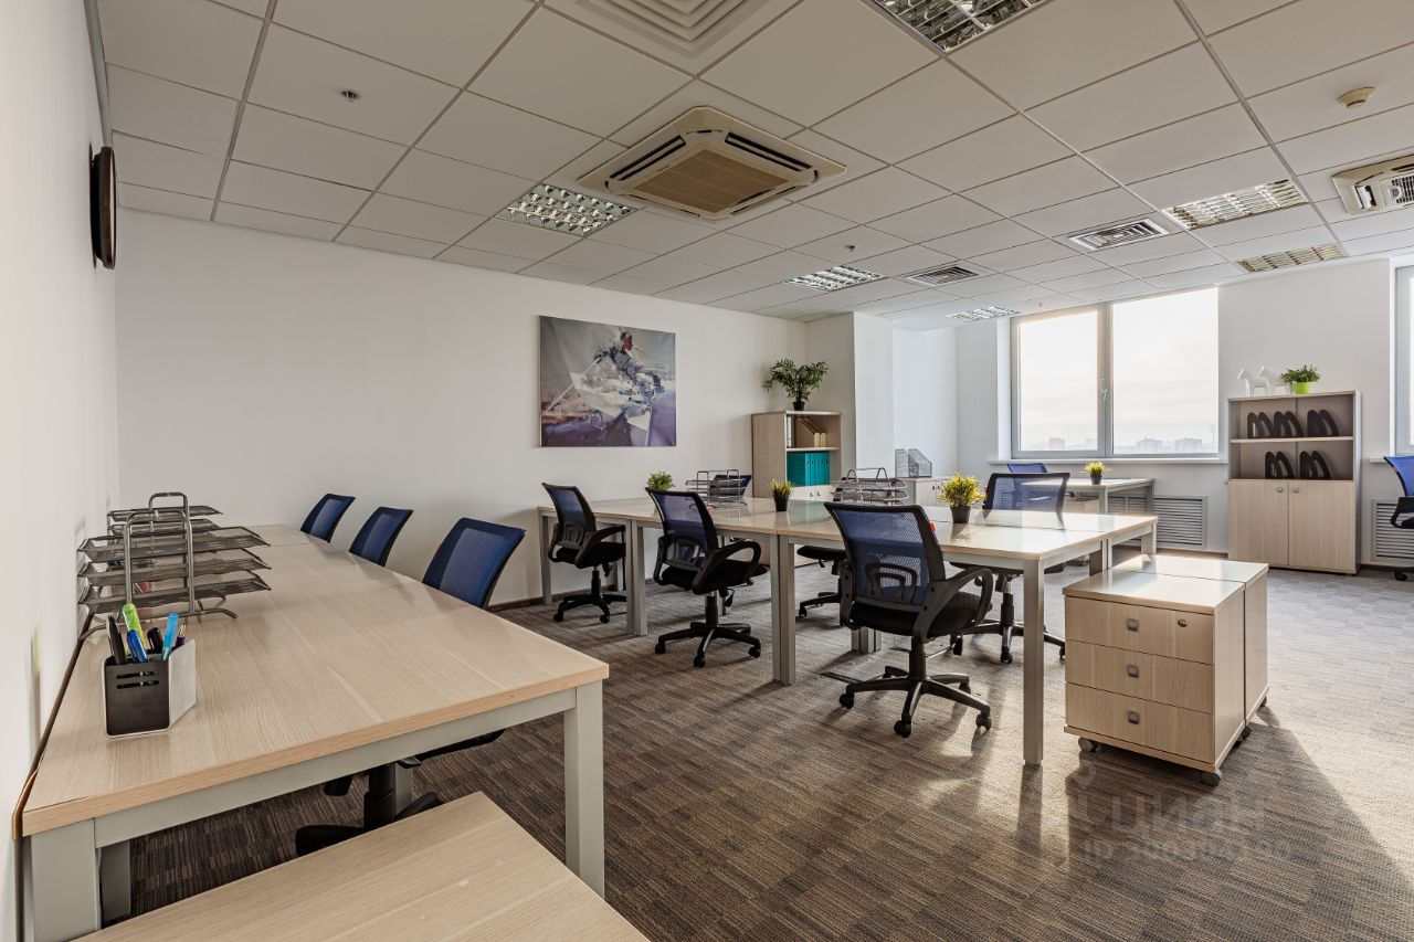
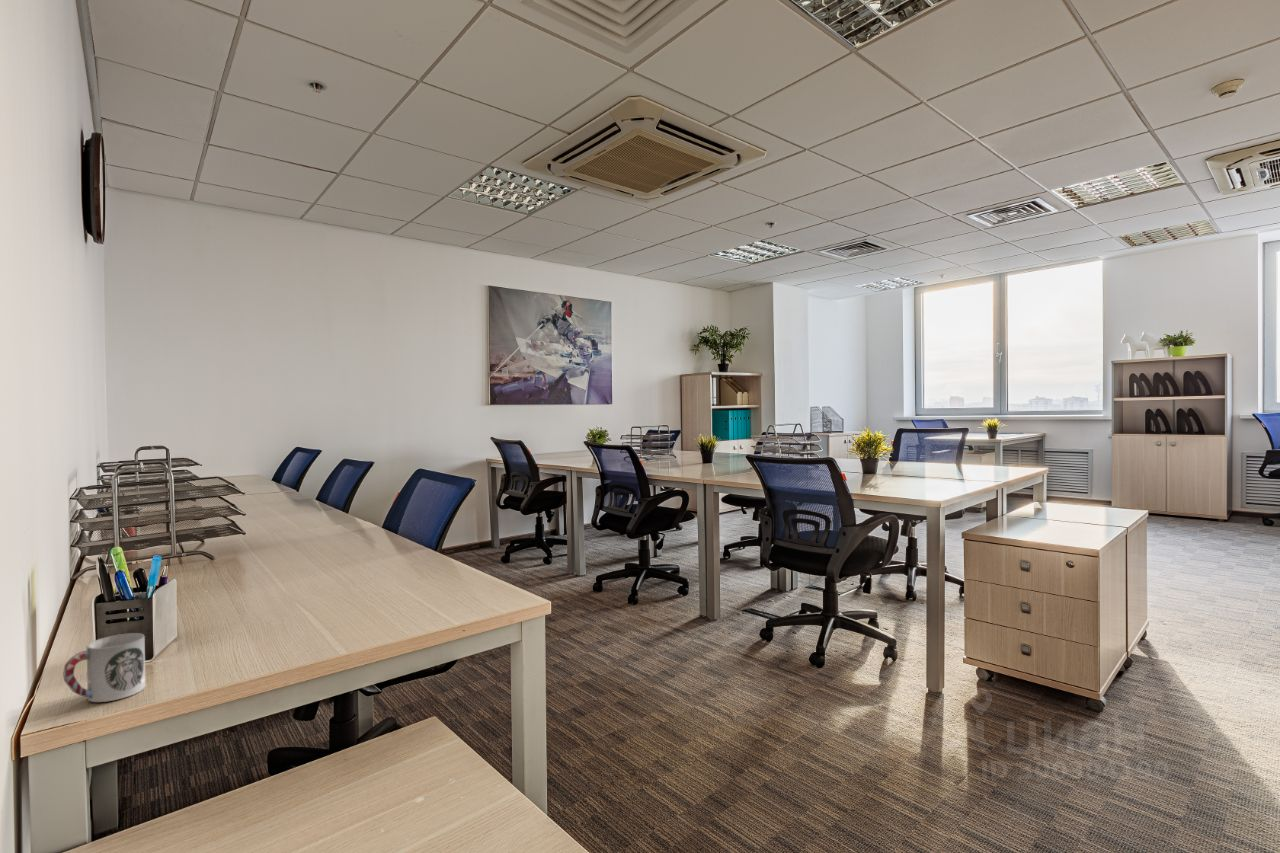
+ cup (104, 670)
